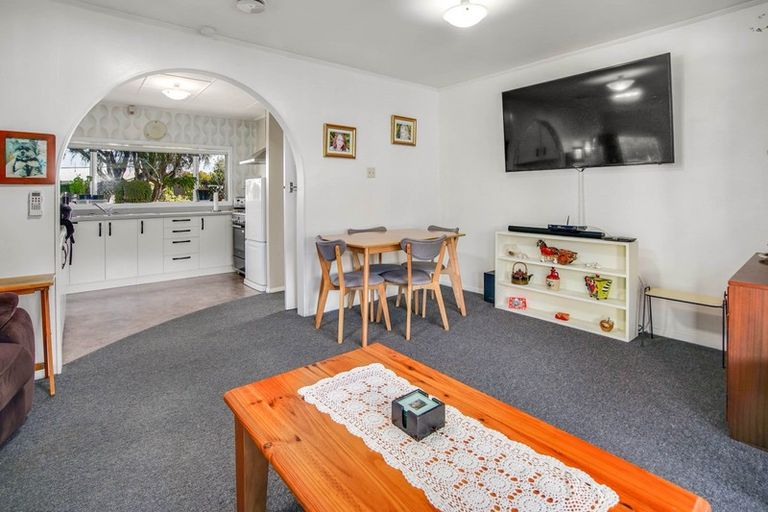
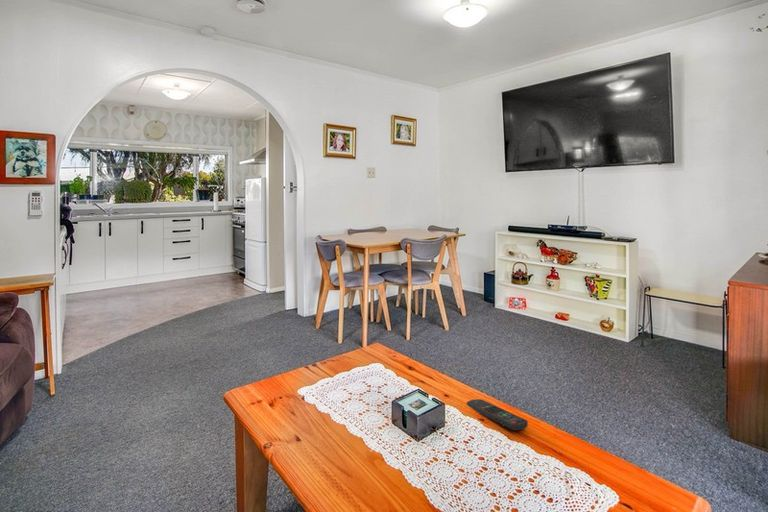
+ remote control (495, 413)
